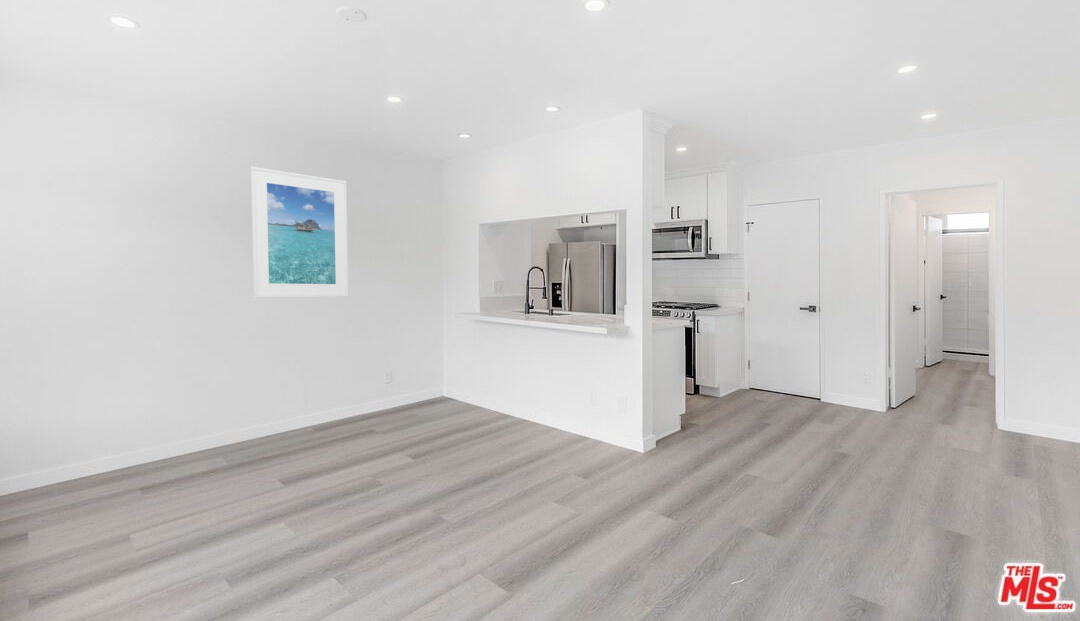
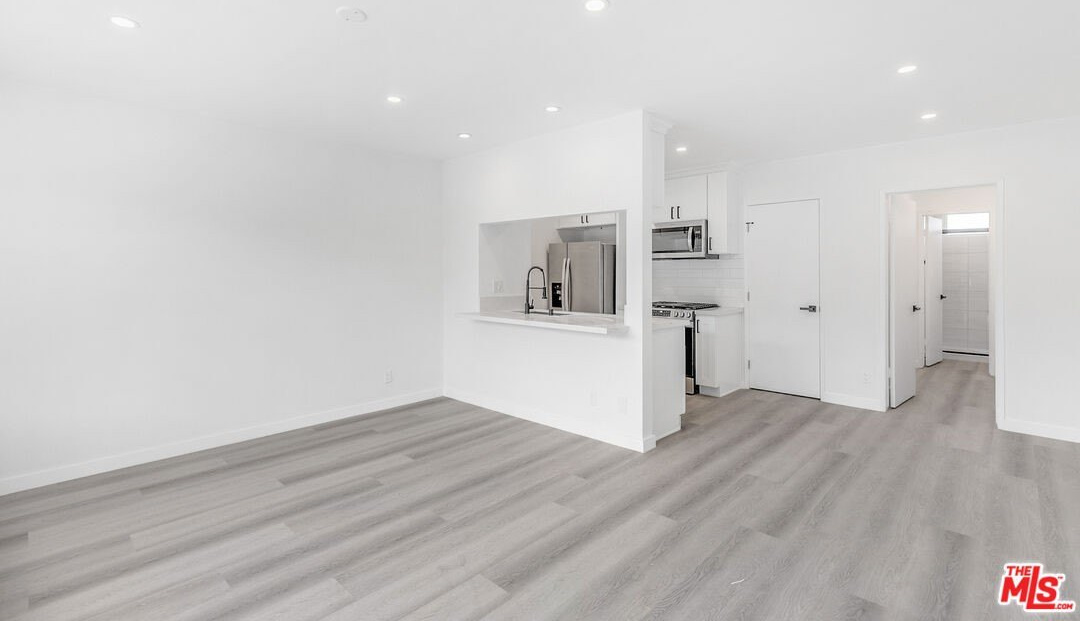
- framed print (302, 235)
